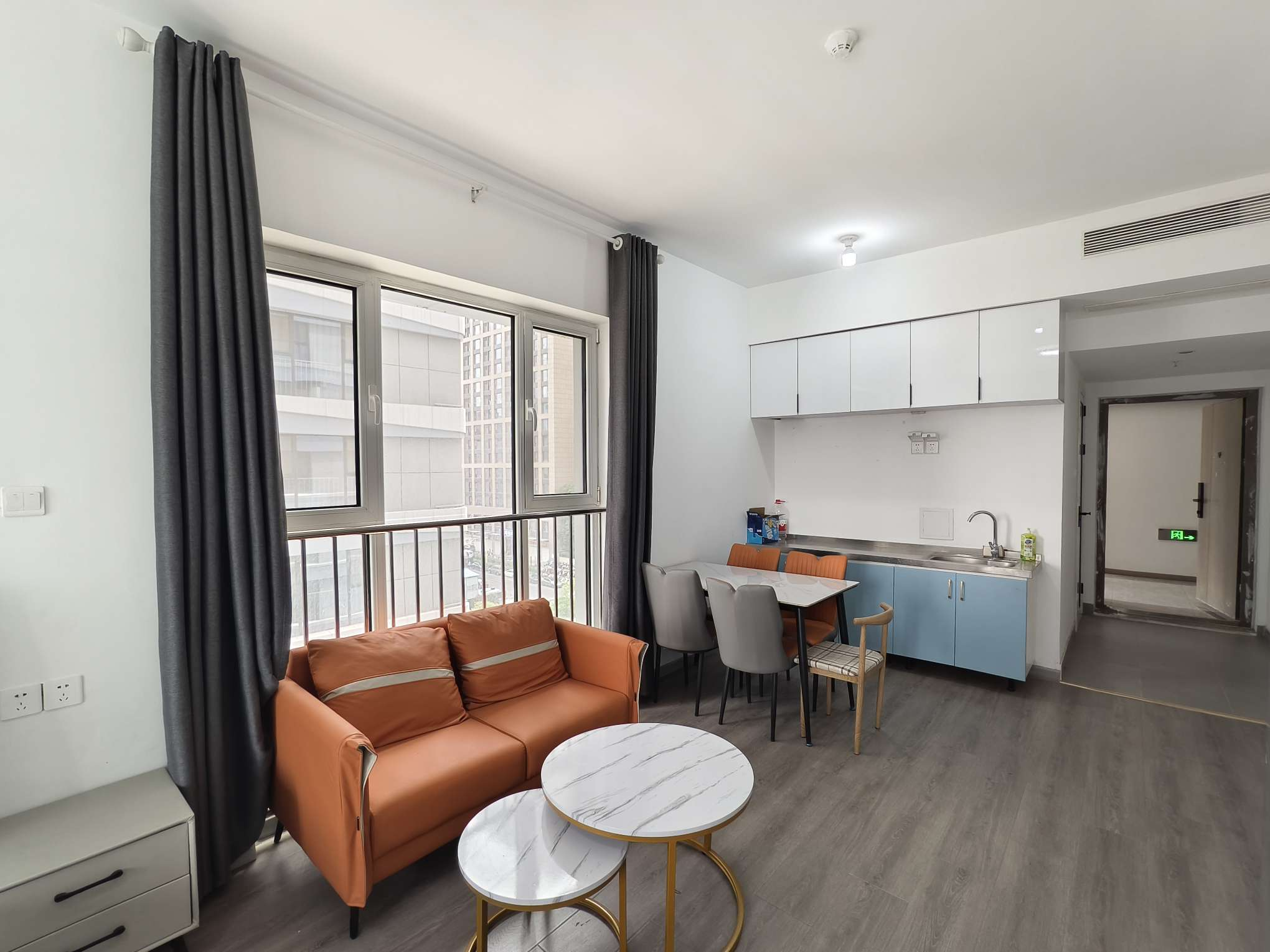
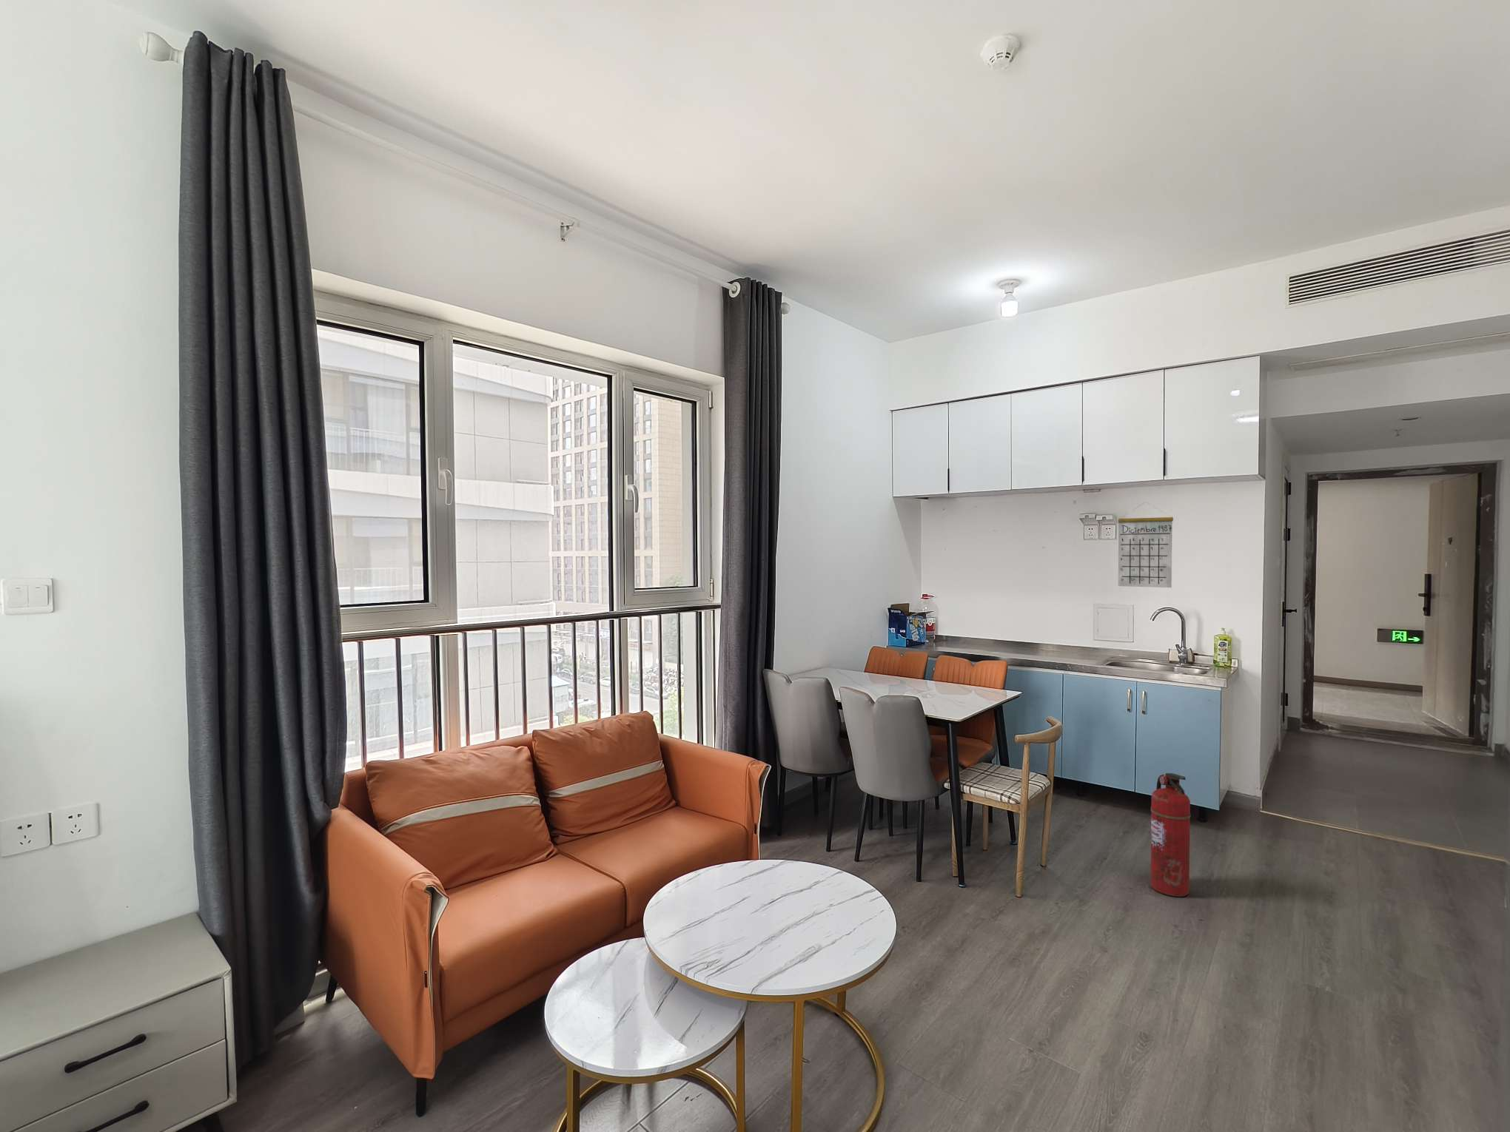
+ fire extinguisher (1170, 830)
+ calendar (1144, 543)
